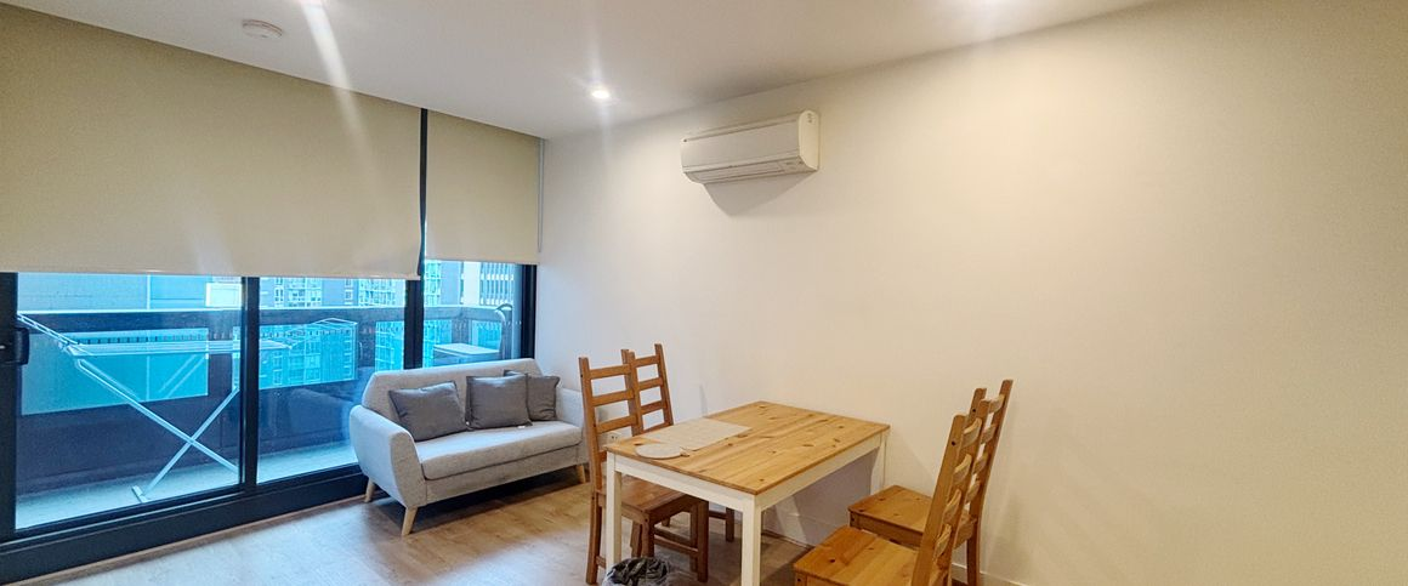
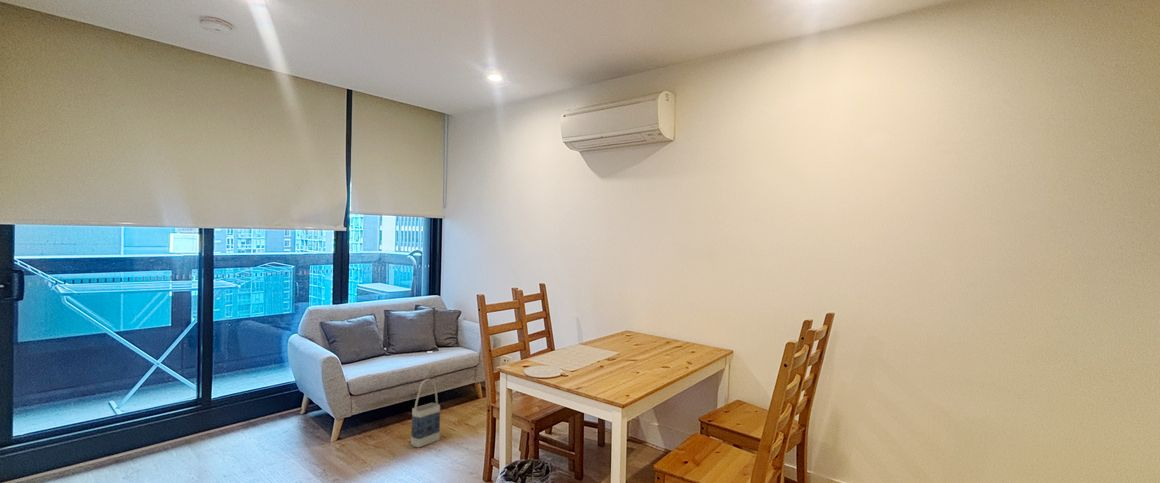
+ bag (426, 410)
